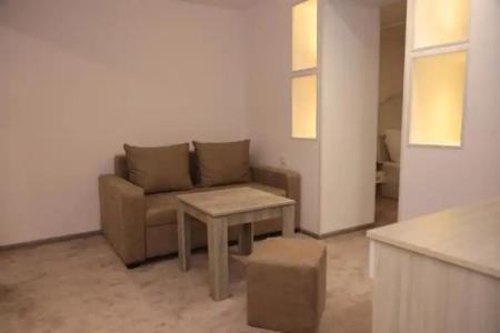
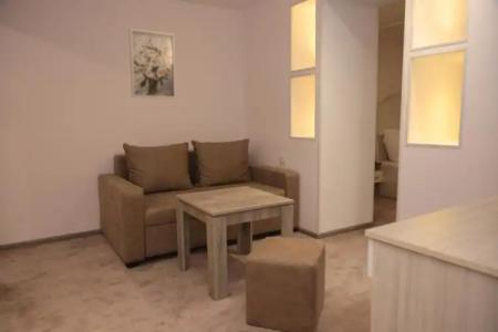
+ wall art (153, 64)
